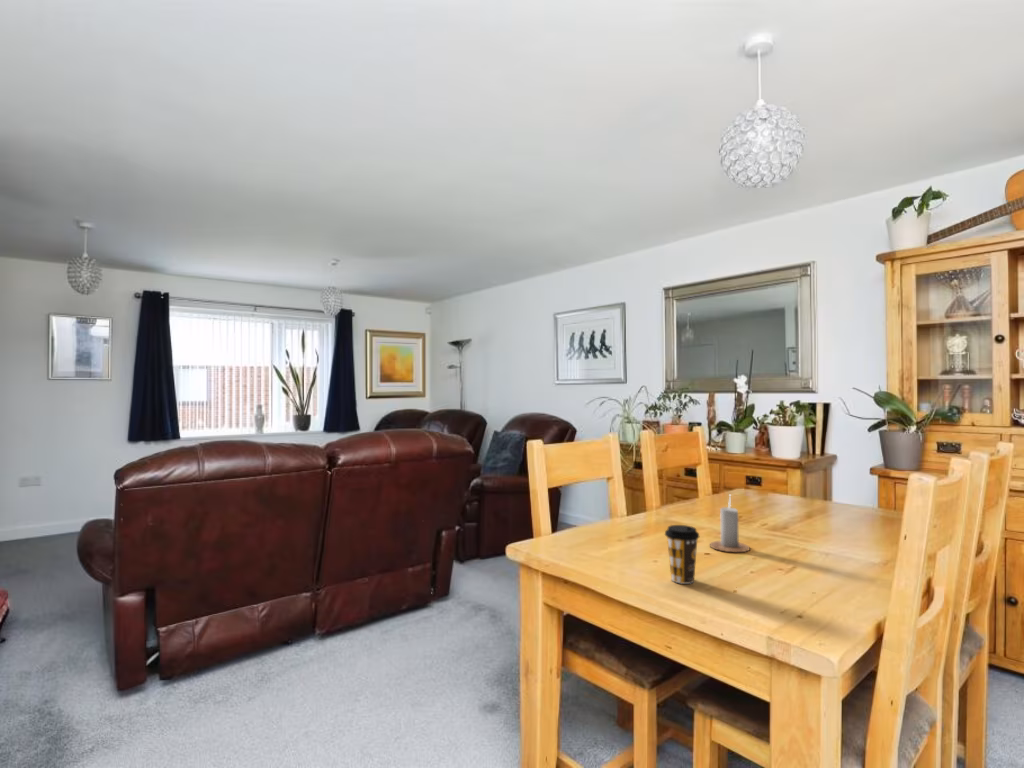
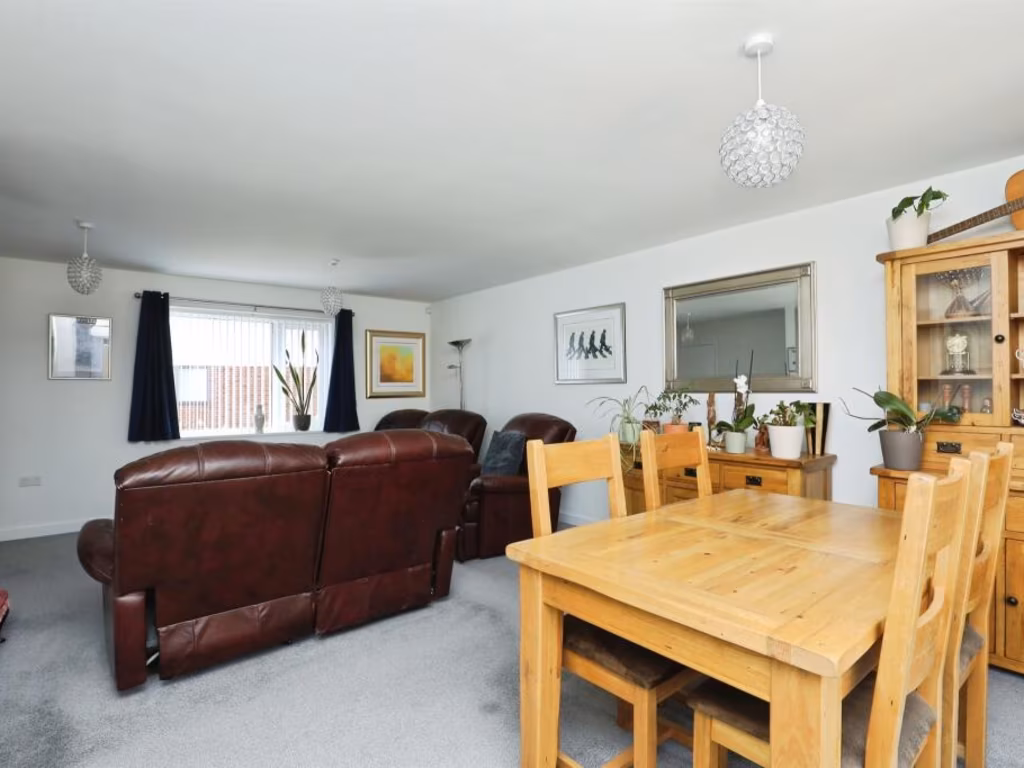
- coffee cup (682, 554)
- candle (729, 519)
